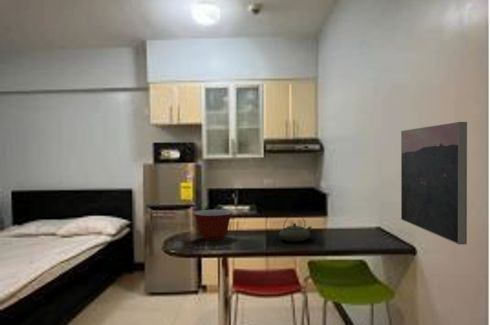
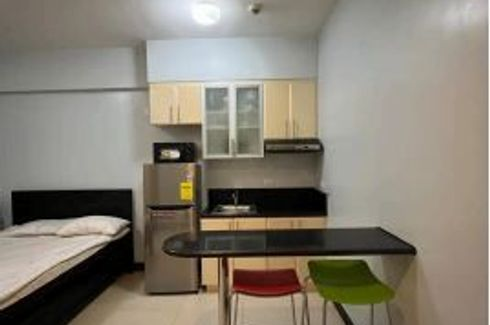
- teapot (296, 226)
- mixing bowl (213, 225)
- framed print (428, 178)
